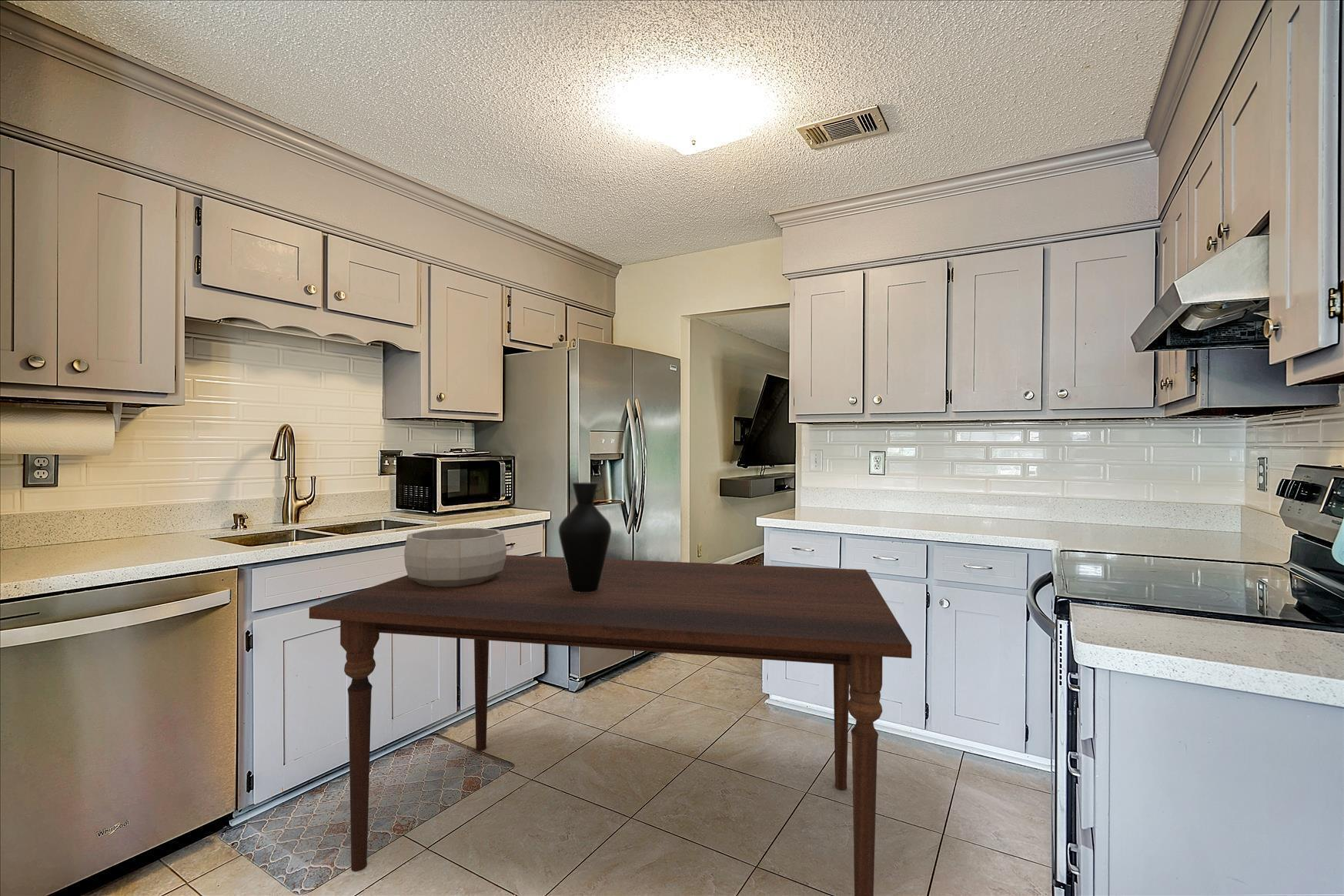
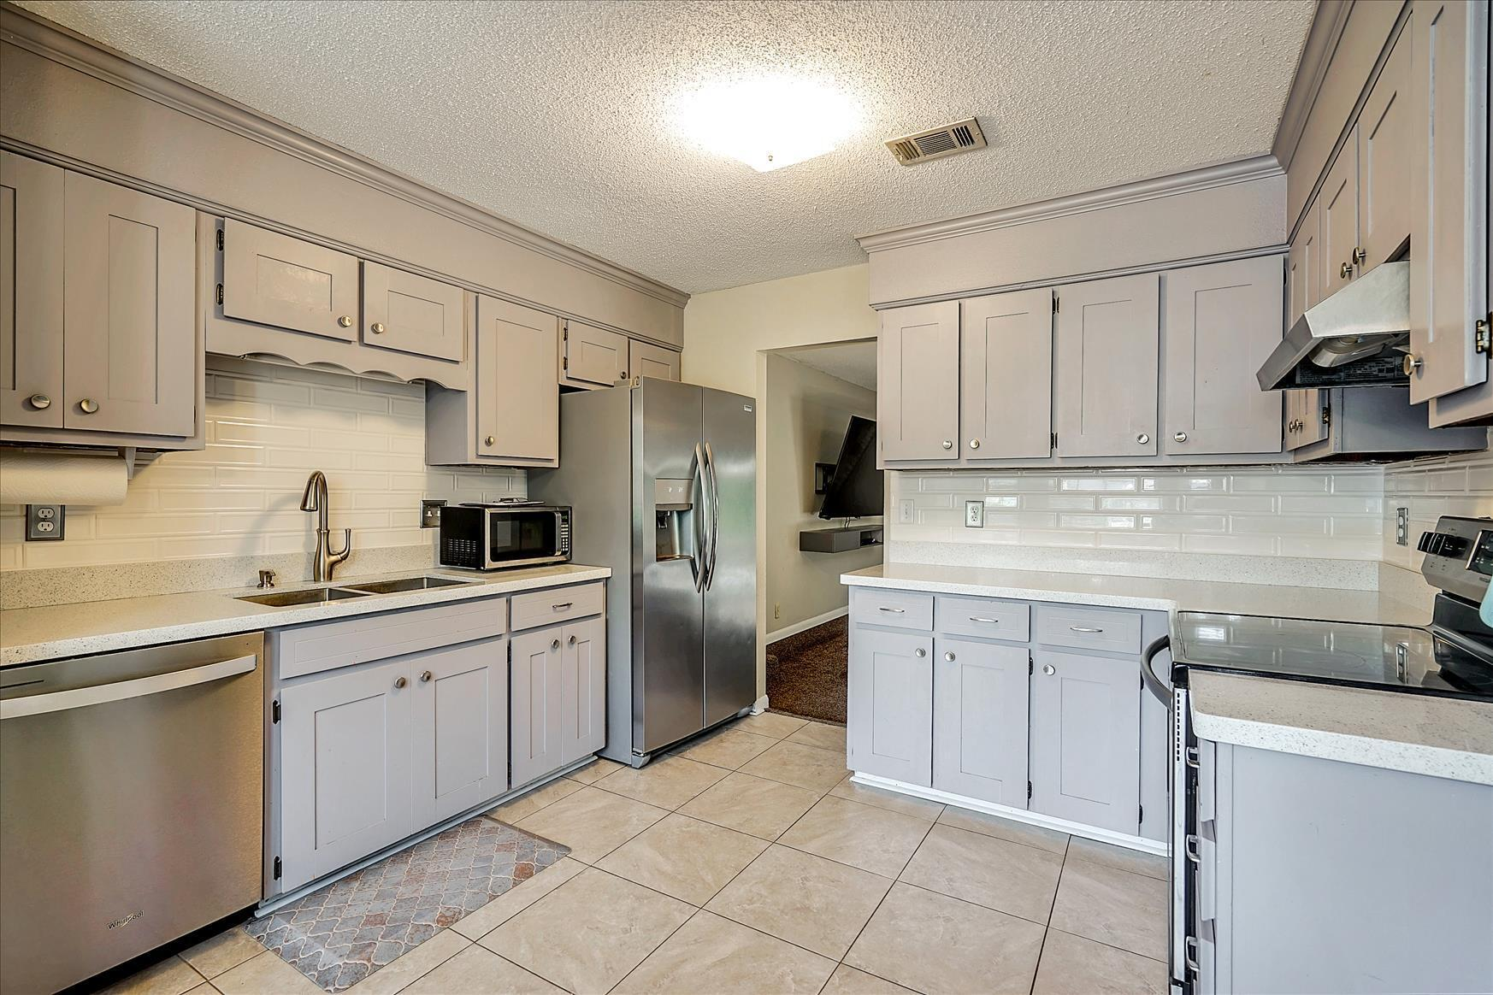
- dining table (629, 650)
- vase (585, 536)
- decorative bowl (456, 556)
